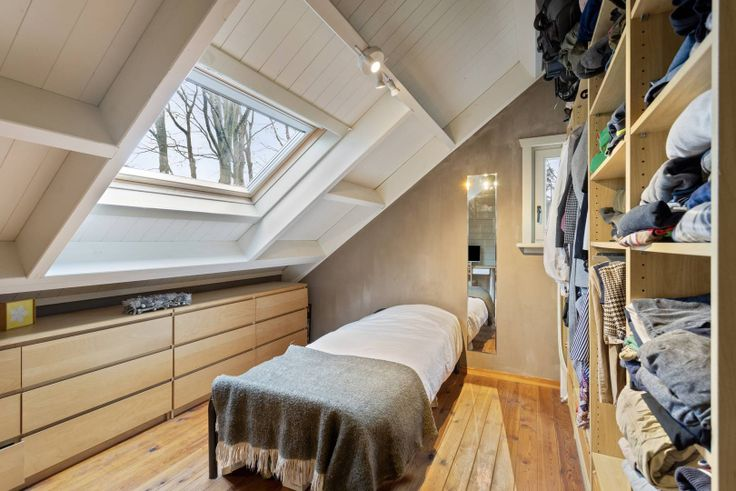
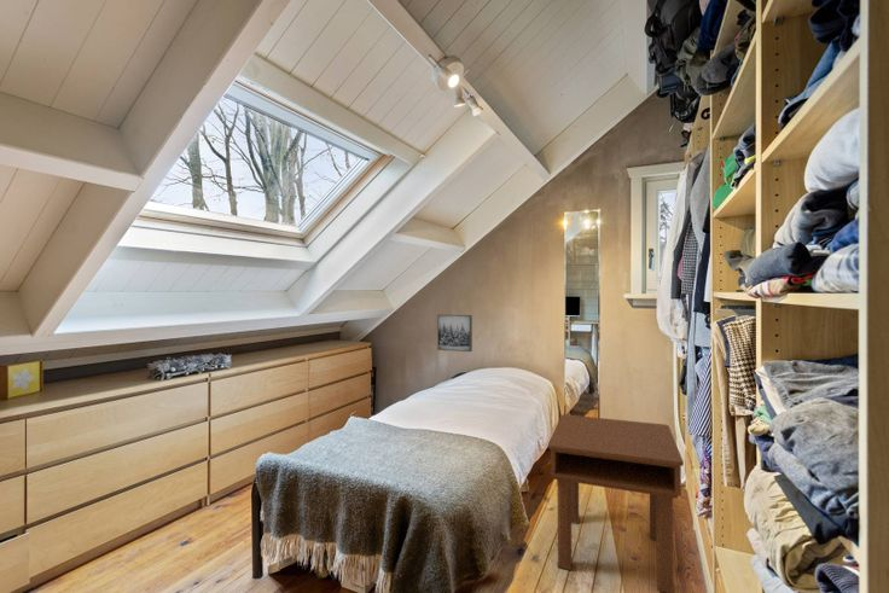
+ nightstand (614, 488)
+ wall art (454, 332)
